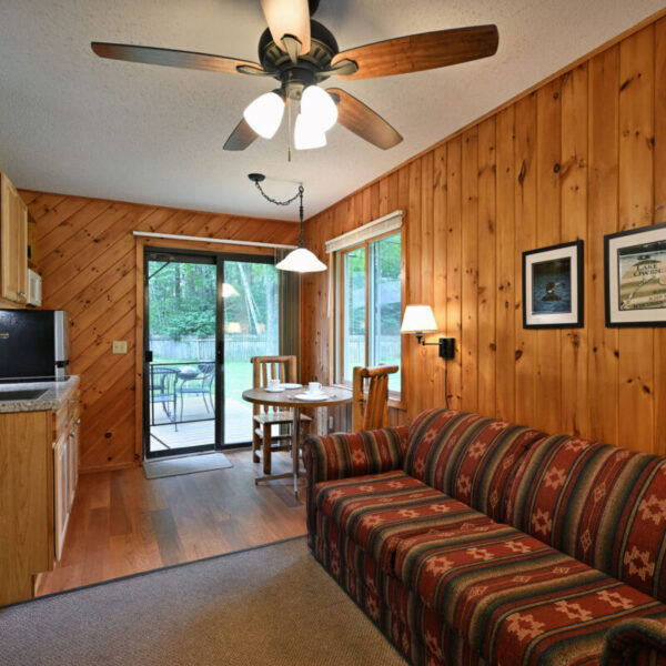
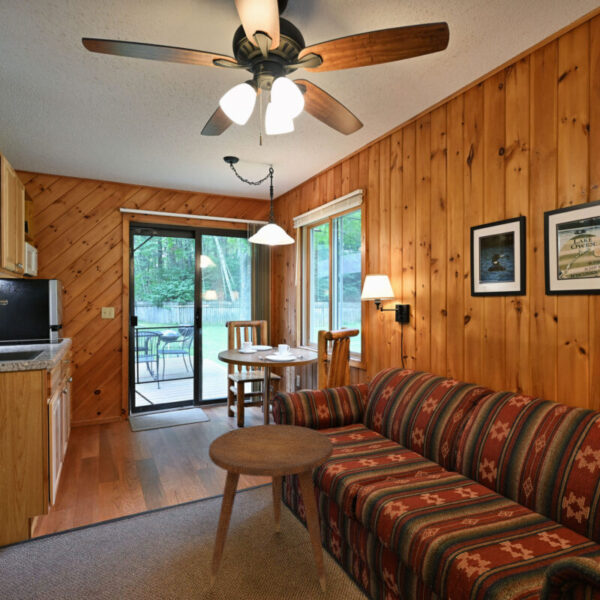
+ side table (273, 505)
